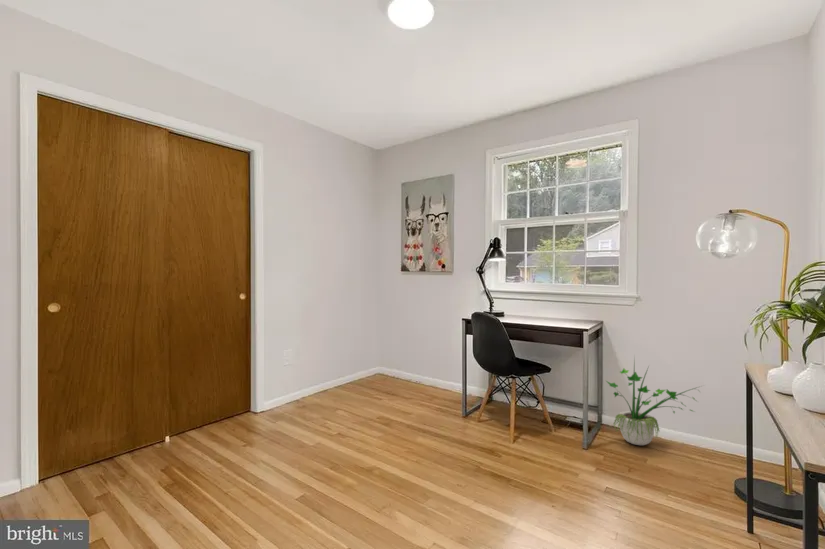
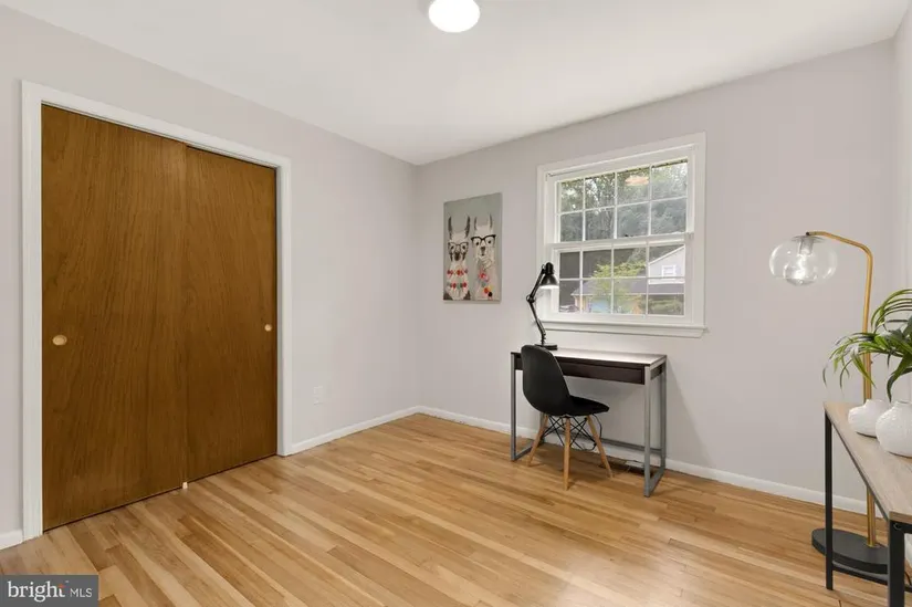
- potted plant (650, 401)
